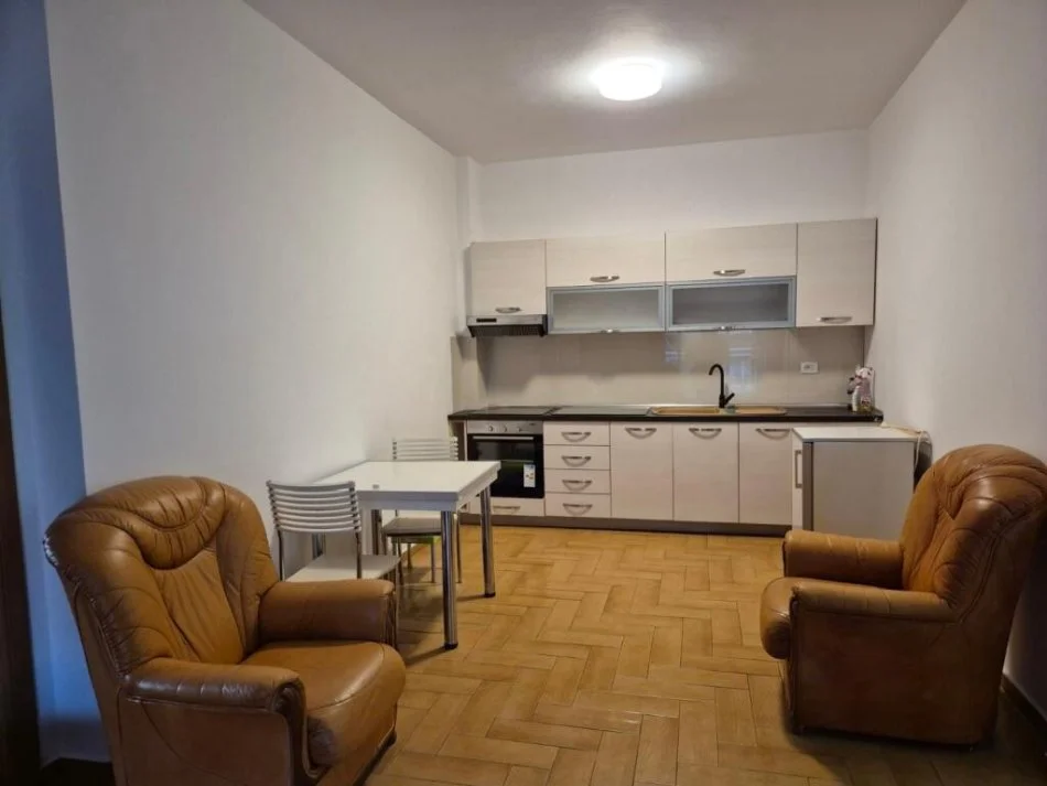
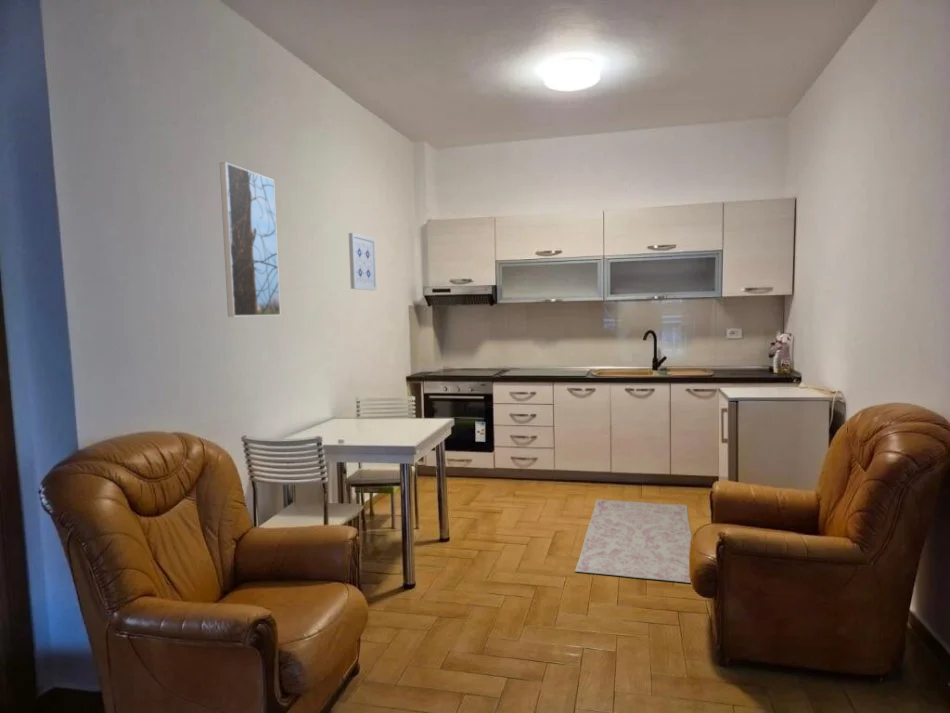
+ rug (638, 533)
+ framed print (252, 244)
+ wall art (363, 262)
